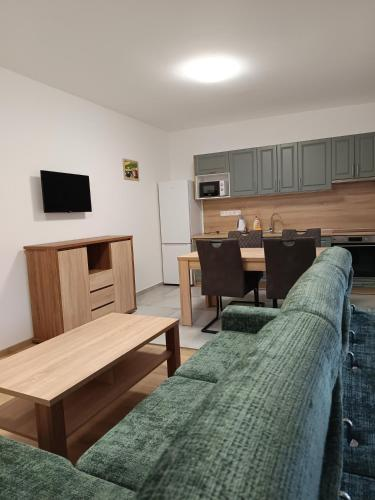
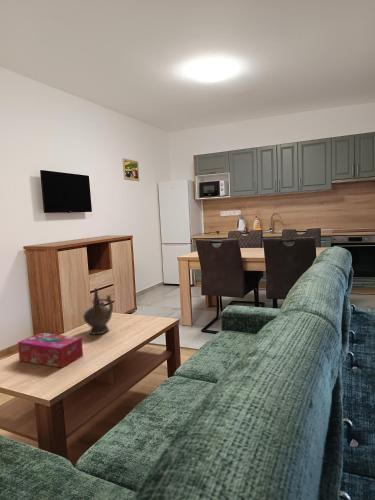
+ ceremonial vessel (98, 309)
+ tissue box (50, 349)
